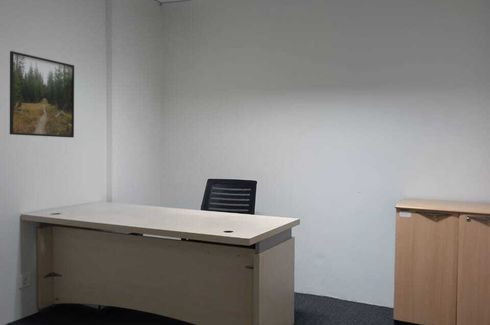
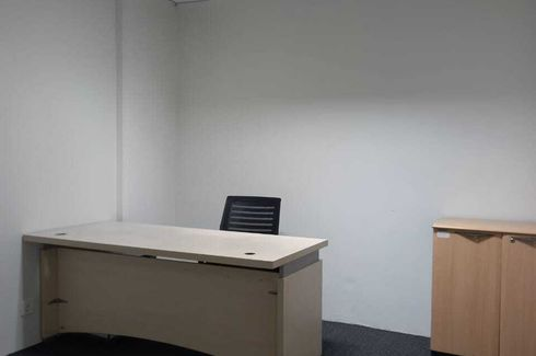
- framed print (44, 97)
